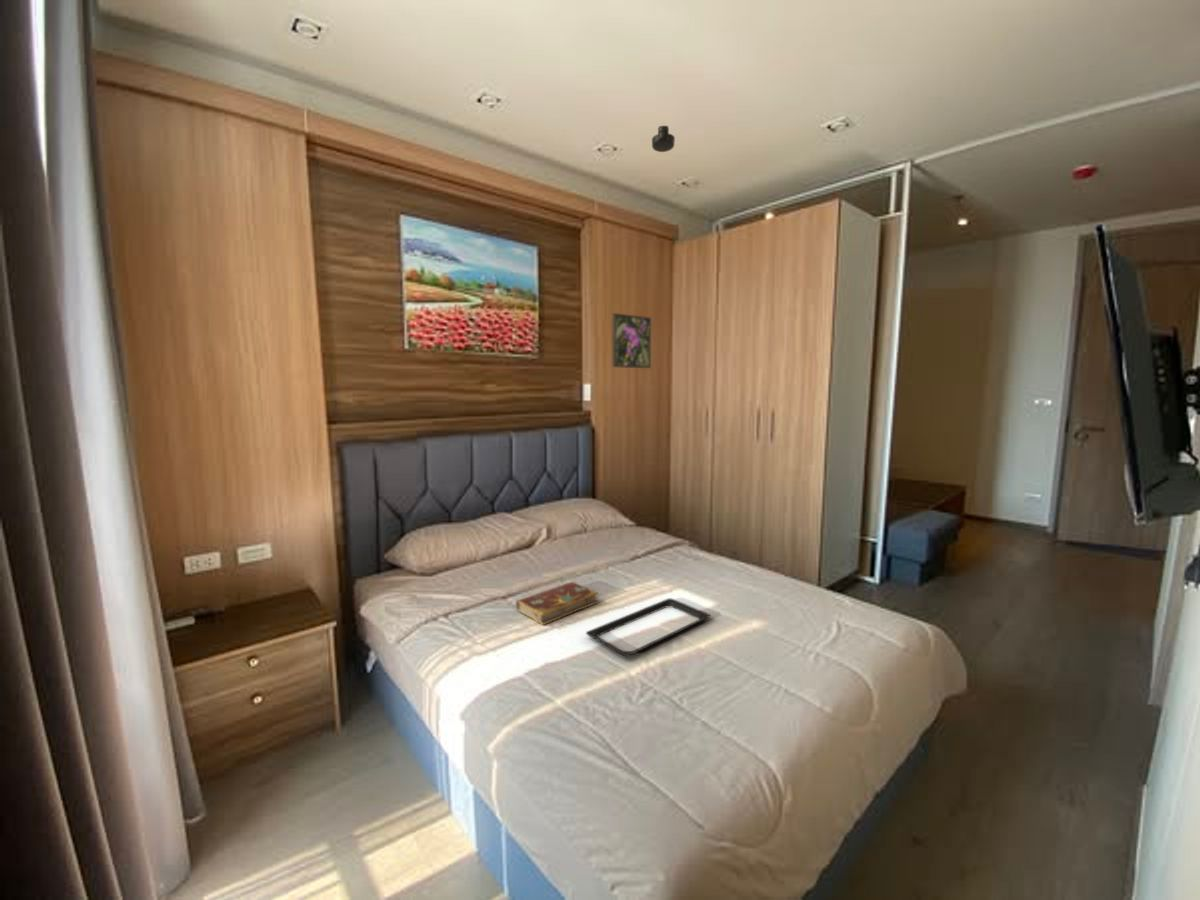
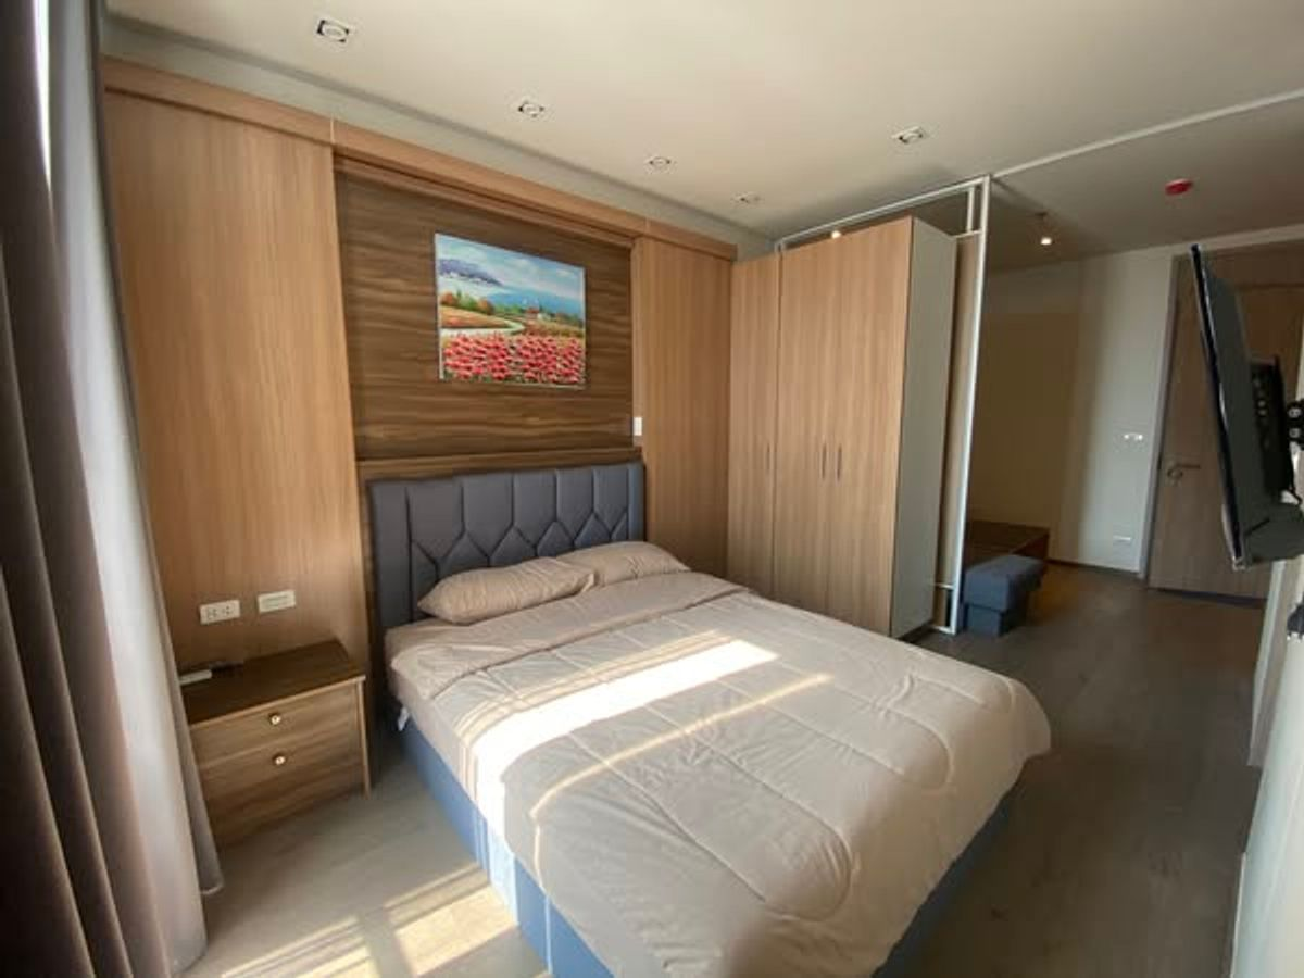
- book (557, 600)
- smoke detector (663, 138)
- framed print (632, 341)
- serving tray (644, 616)
